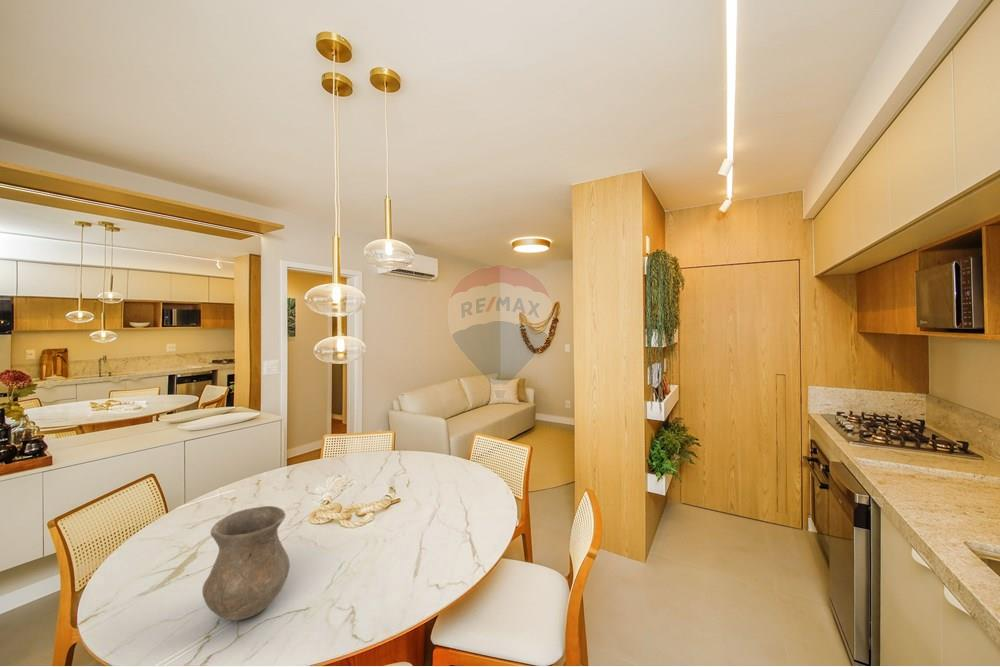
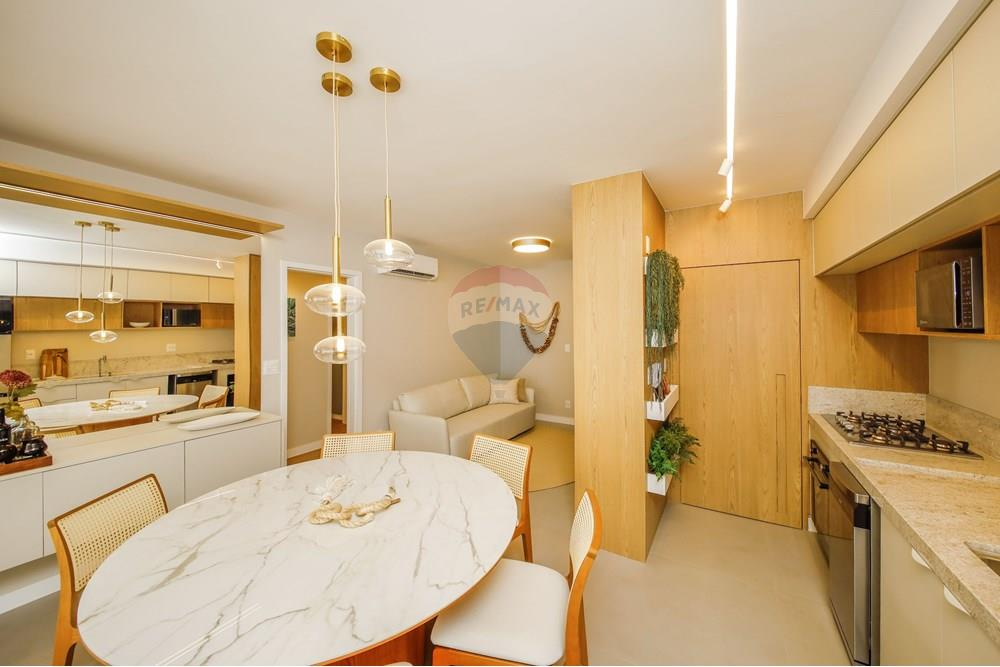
- vase (248, 564)
